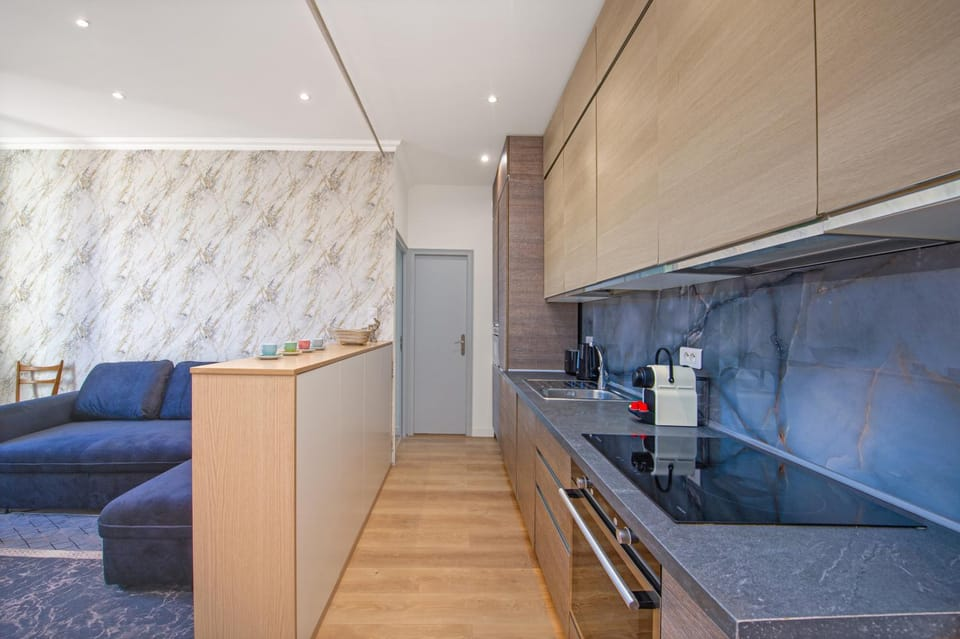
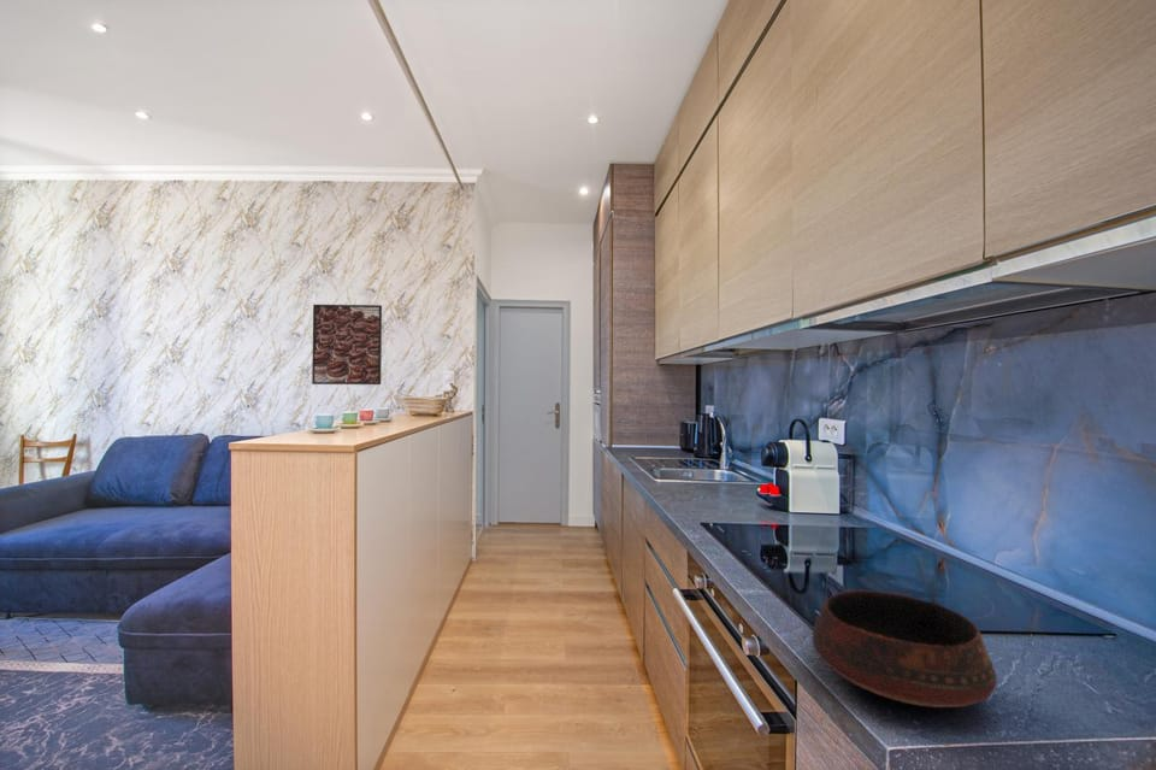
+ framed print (347, 345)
+ bowl (896, 648)
